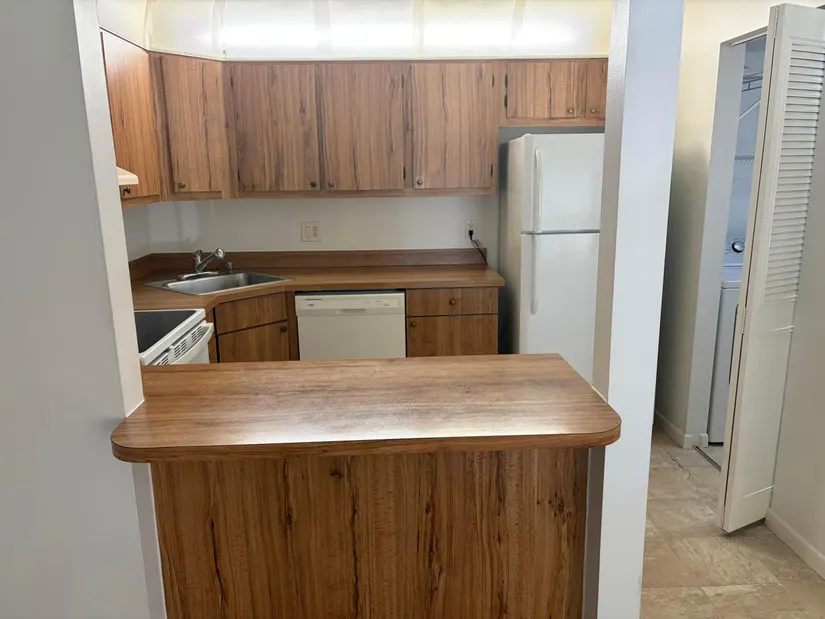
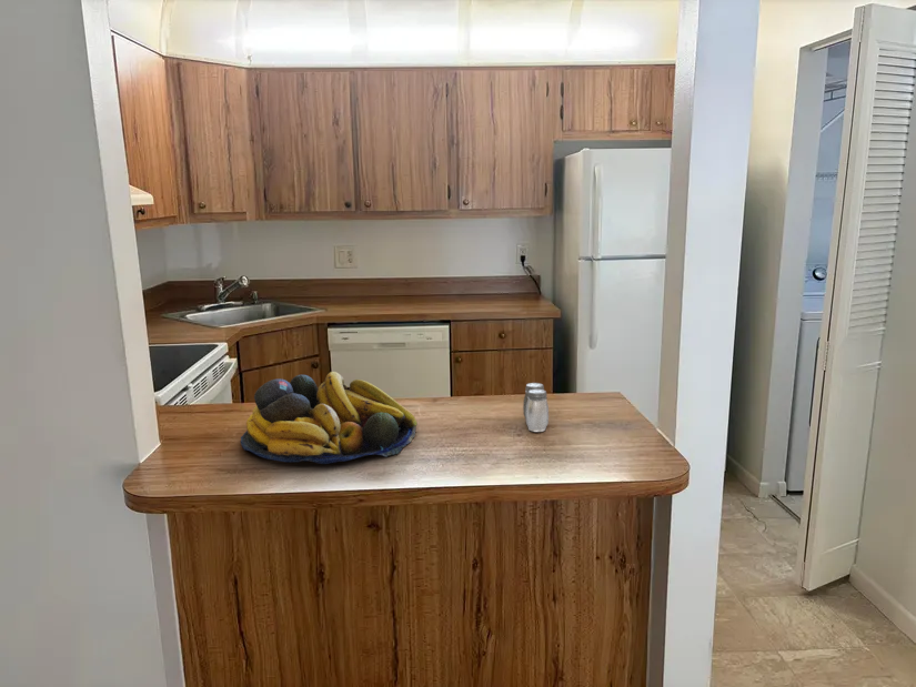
+ salt and pepper shaker (535, 406)
+ fruit bowl (328, 406)
